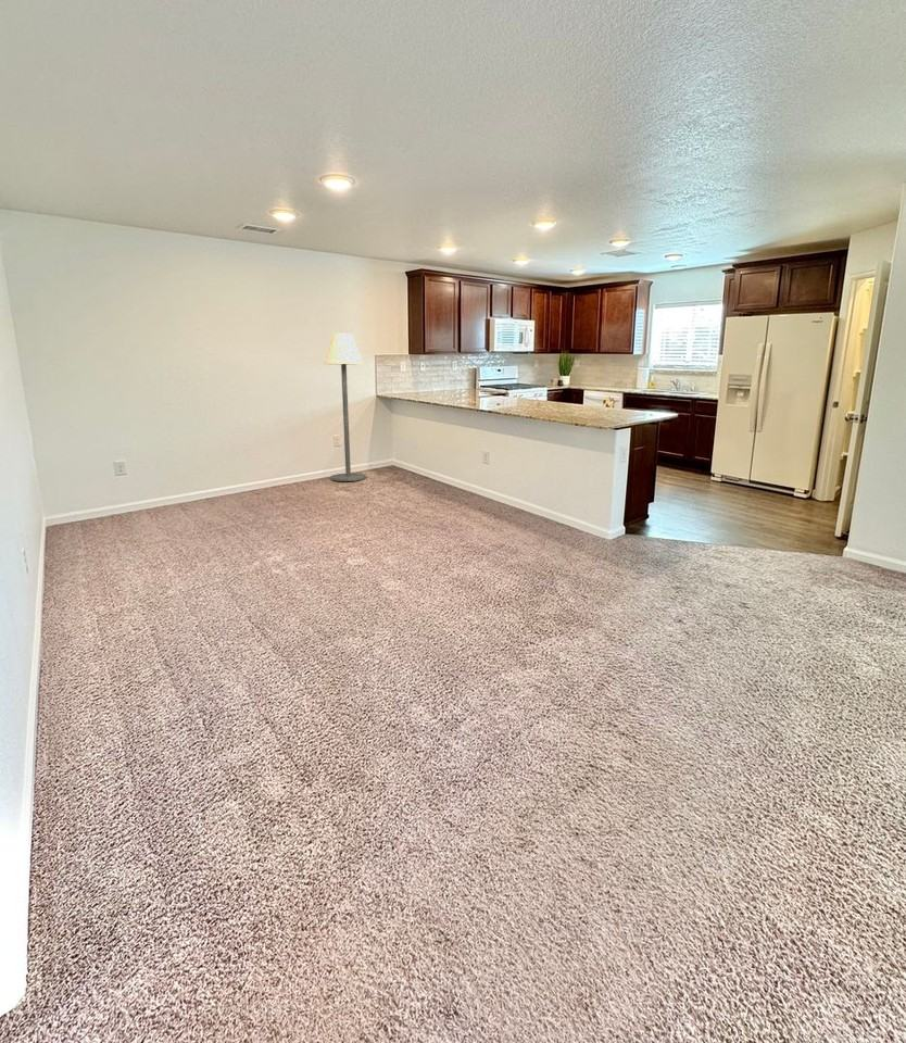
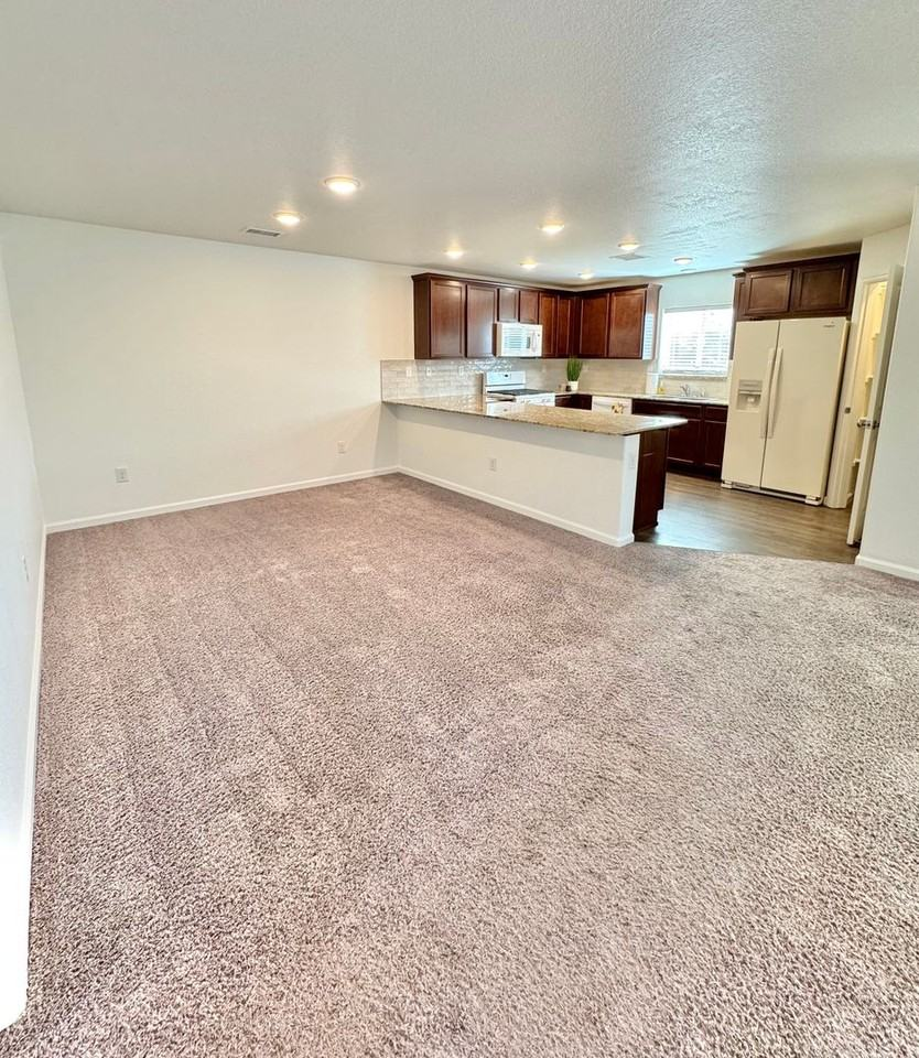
- floor lamp (345, 407)
